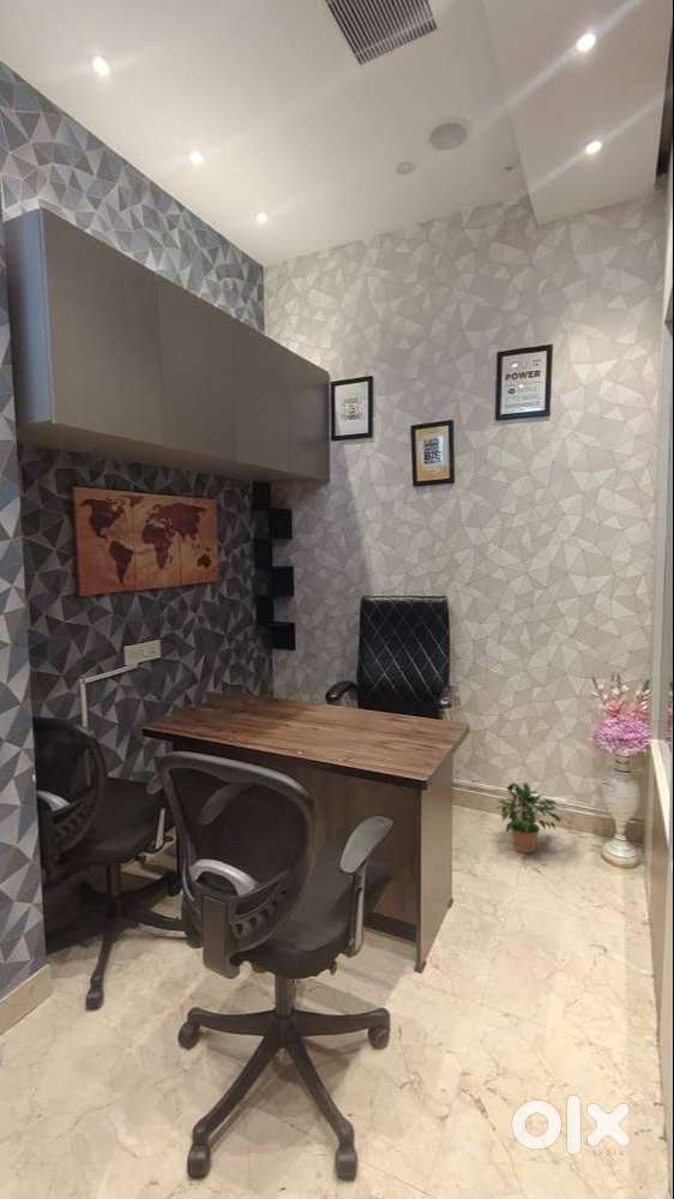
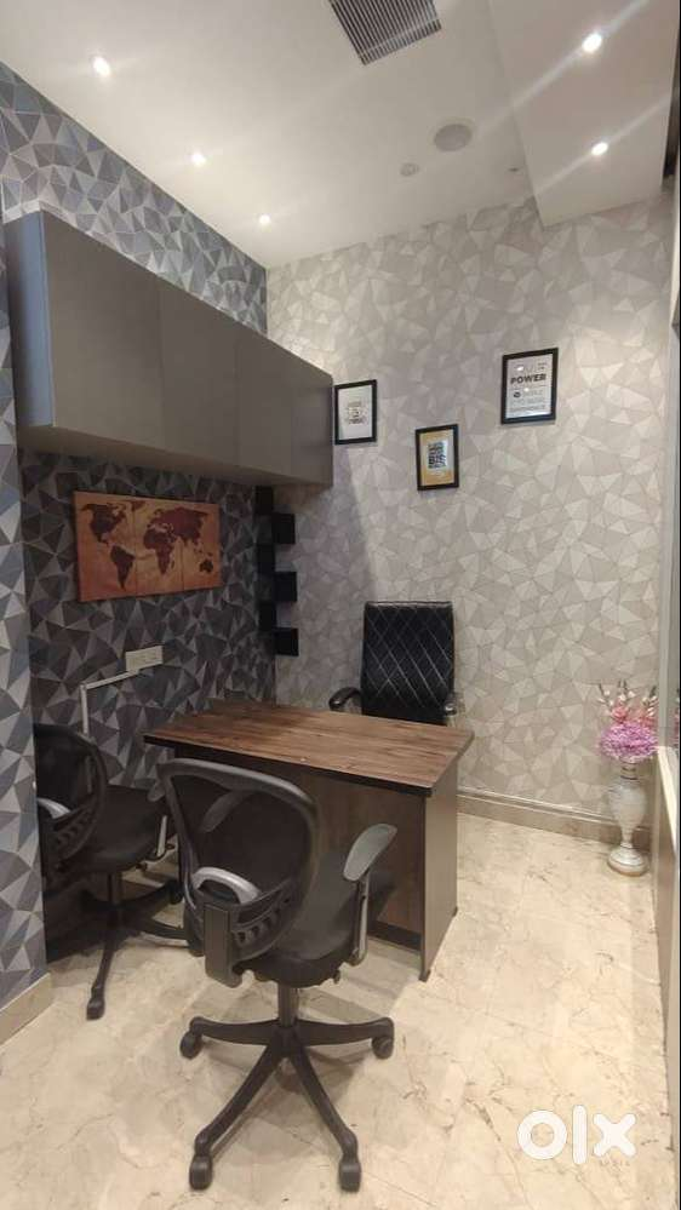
- potted plant (529, 814)
